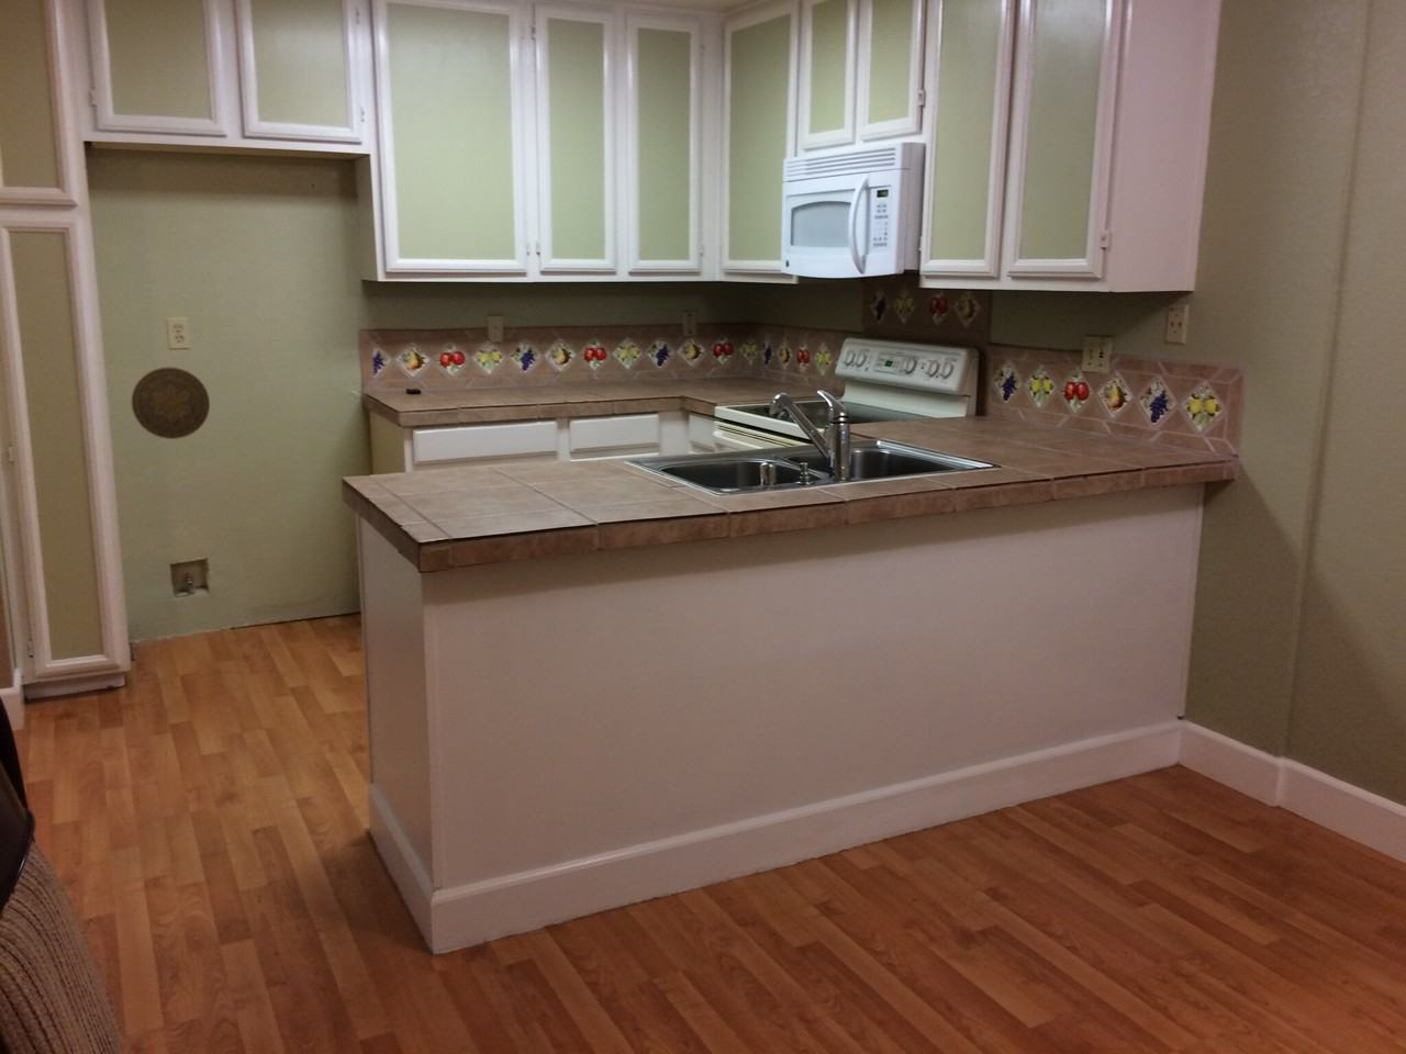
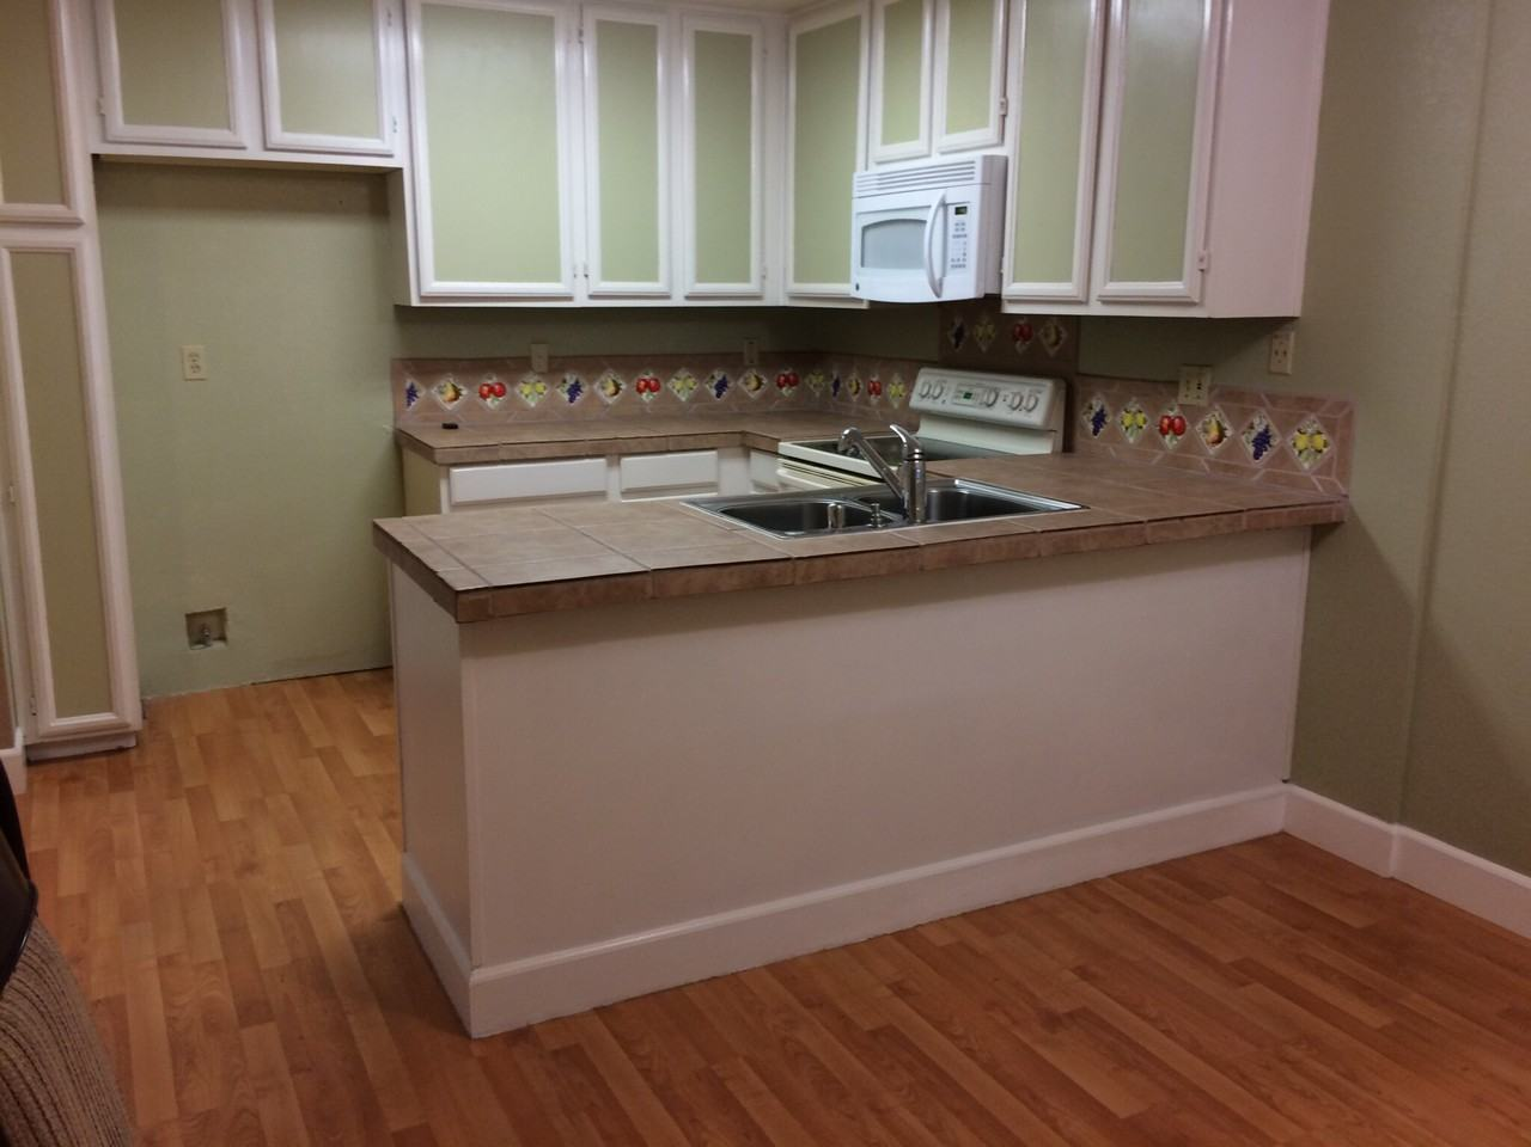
- decorative plate (172, 403)
